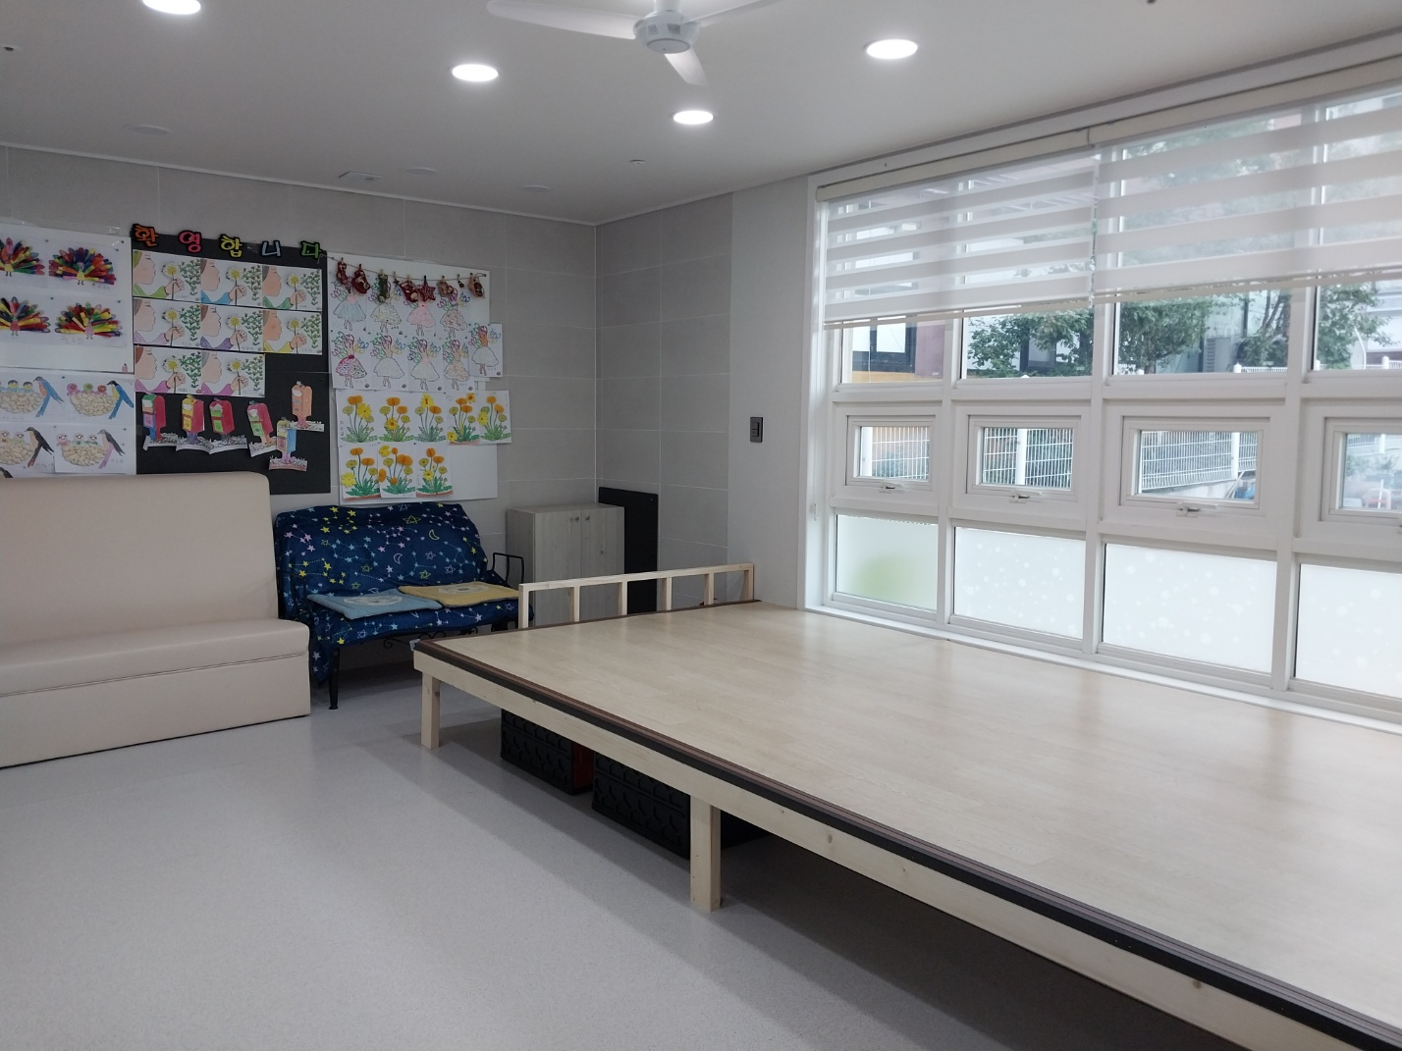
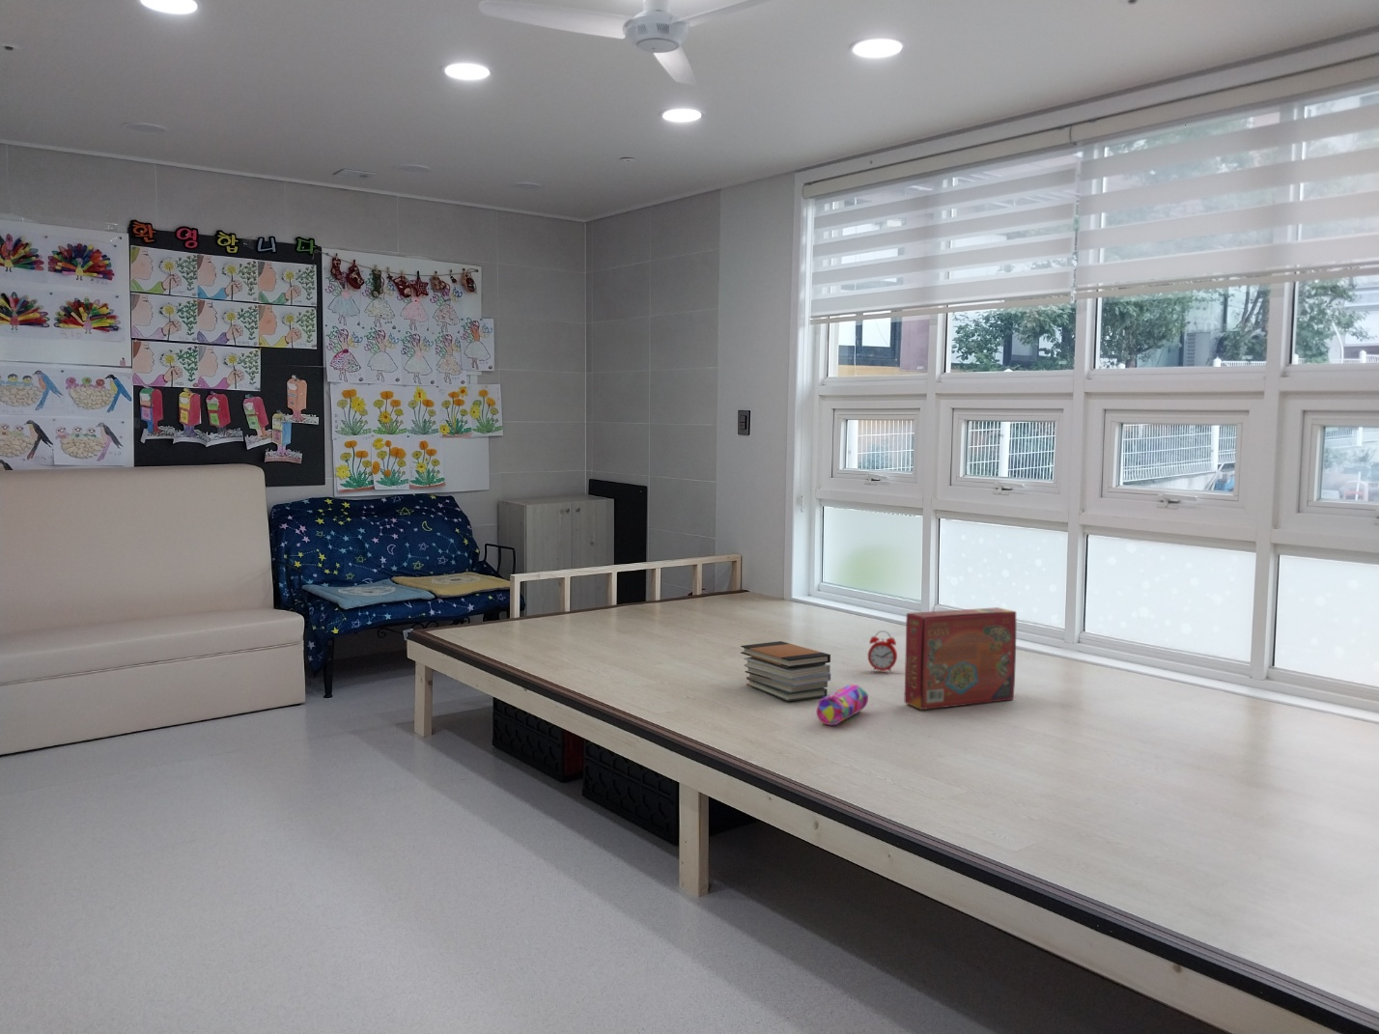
+ alarm clock (882, 651)
+ pencil case (843, 704)
+ board game (960, 656)
+ book stack (785, 670)
